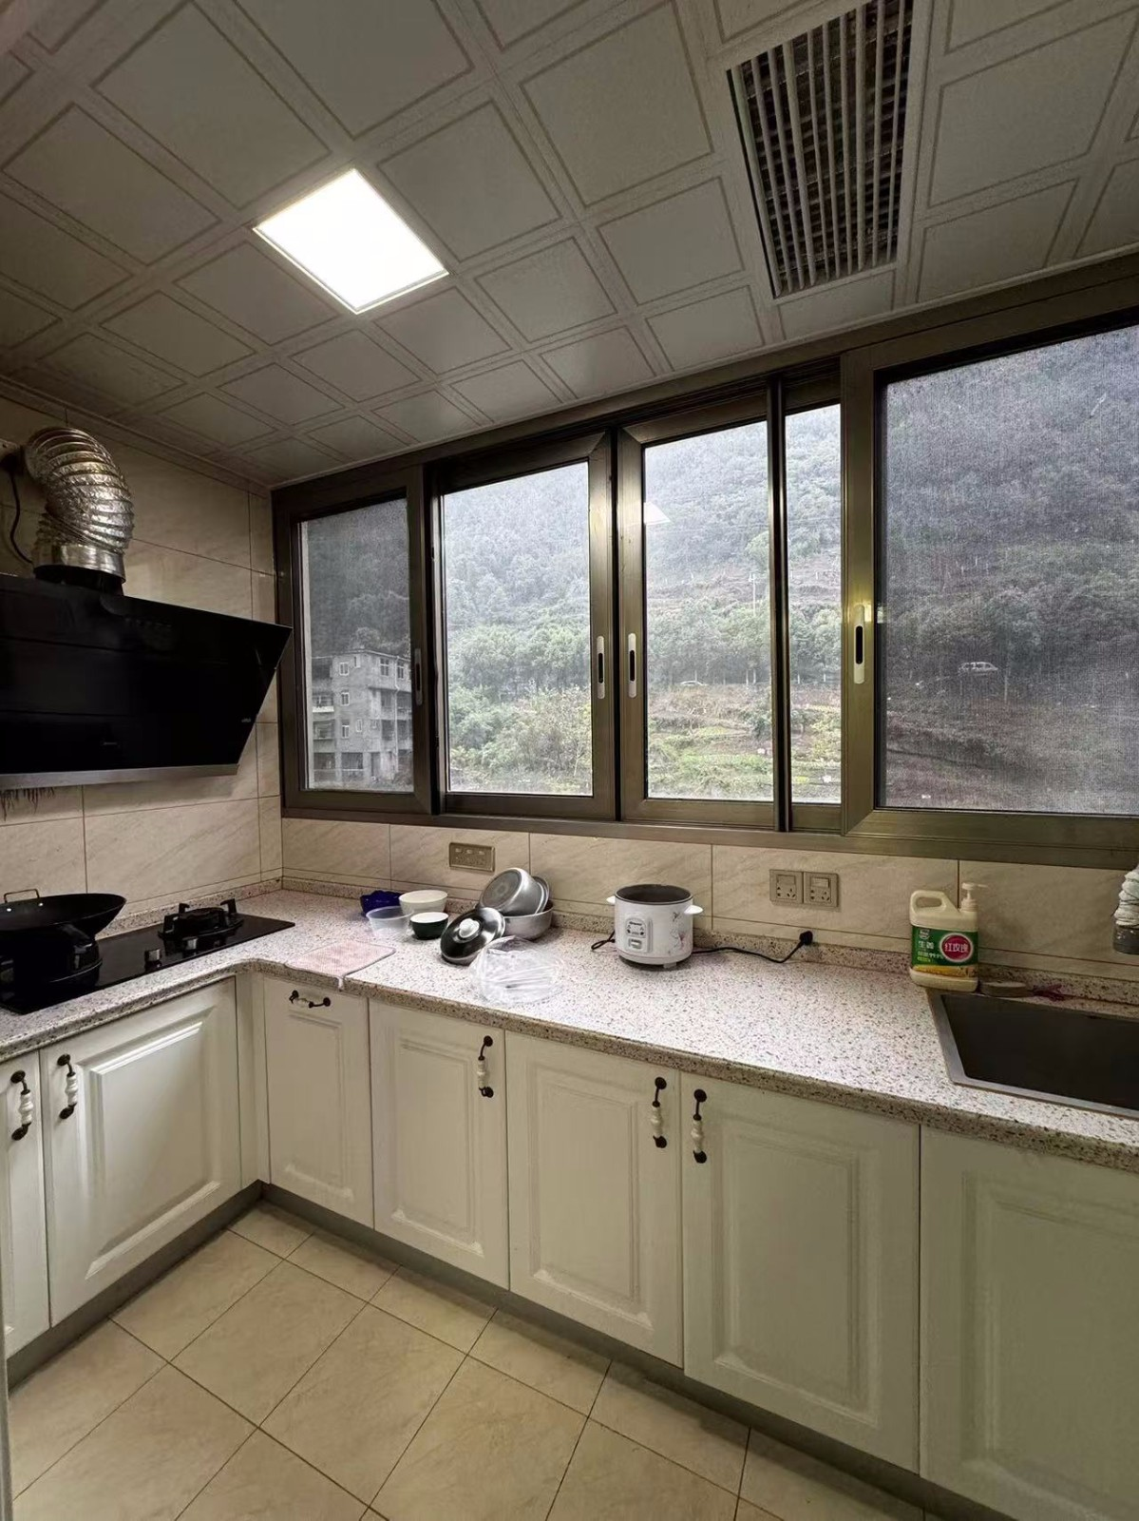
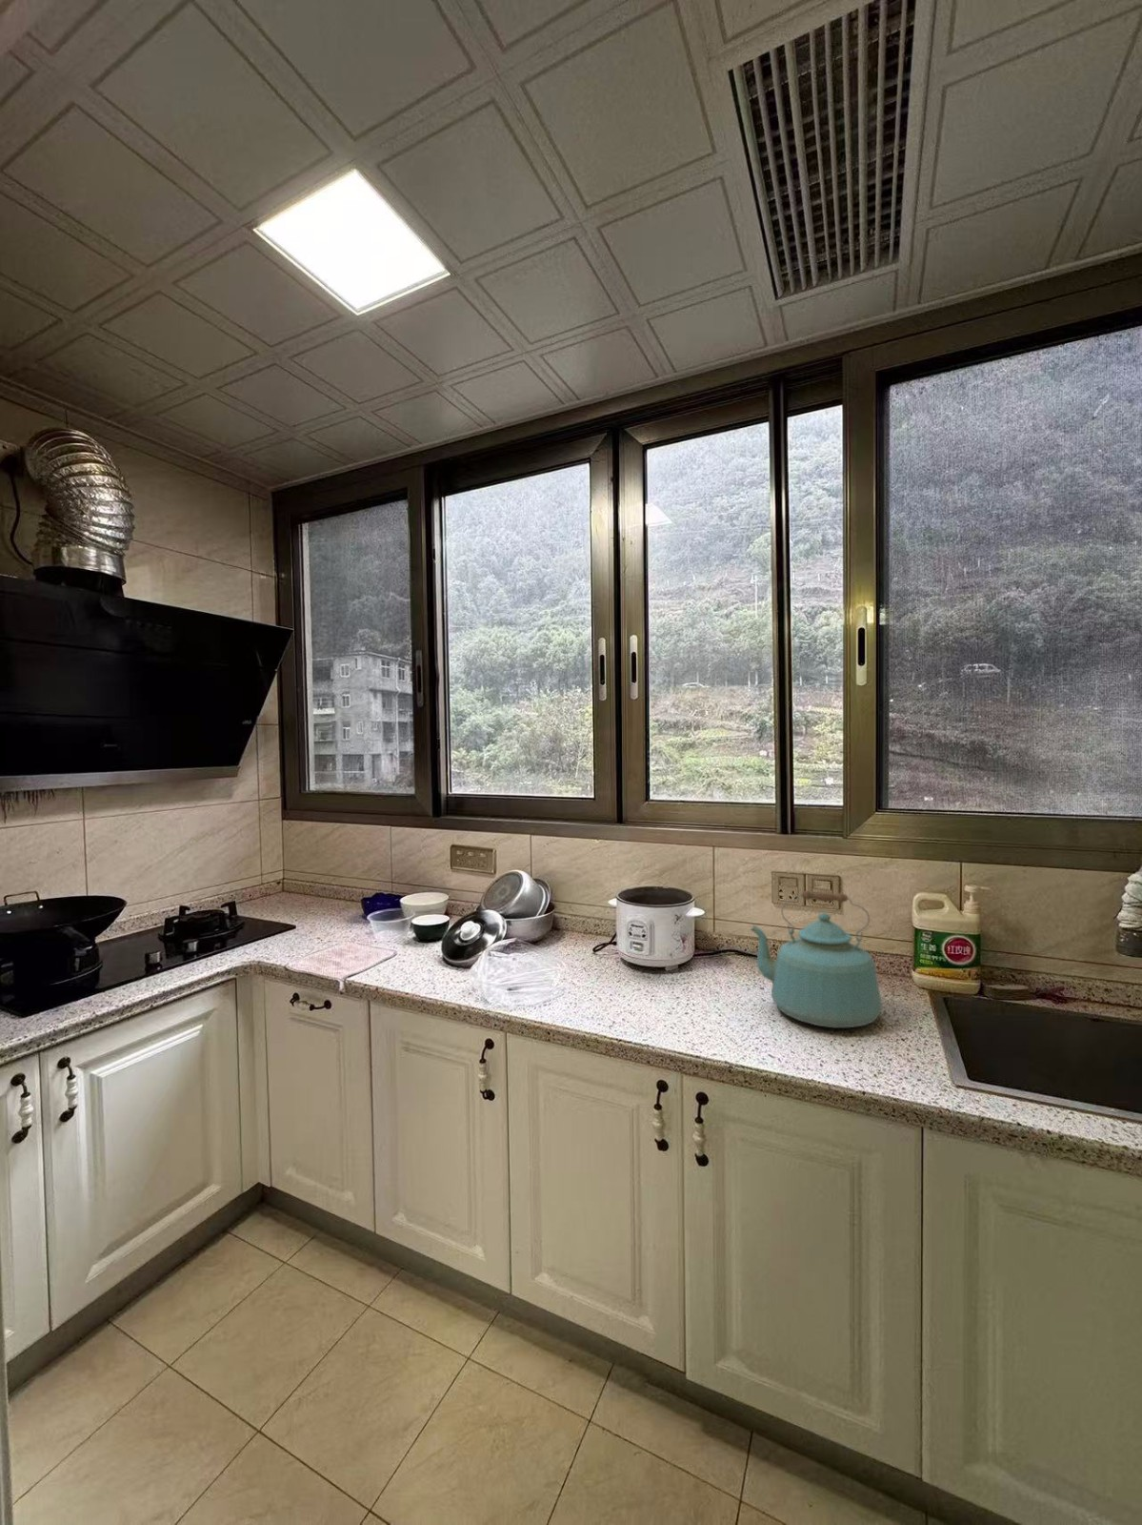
+ kettle (813, 949)
